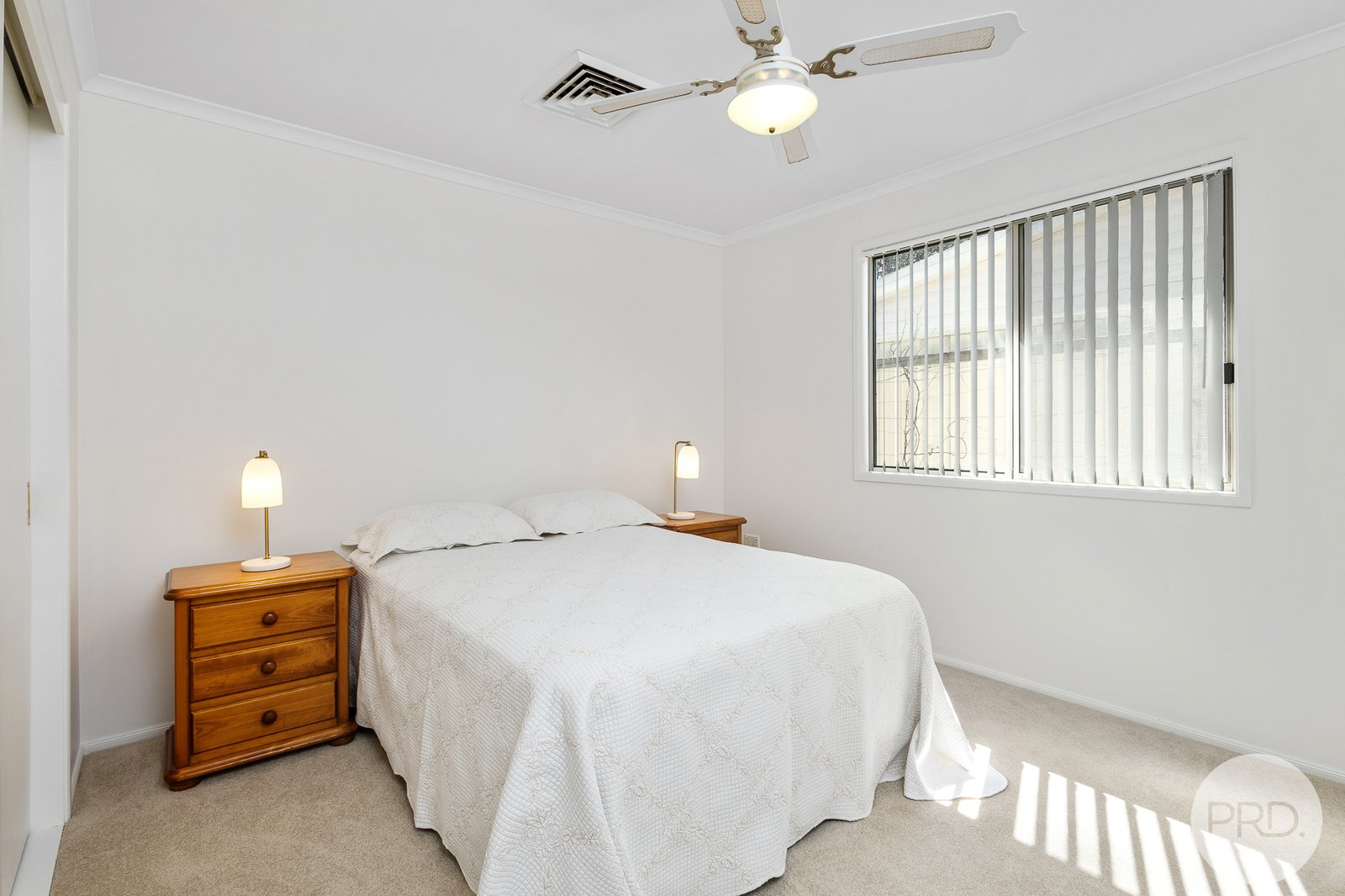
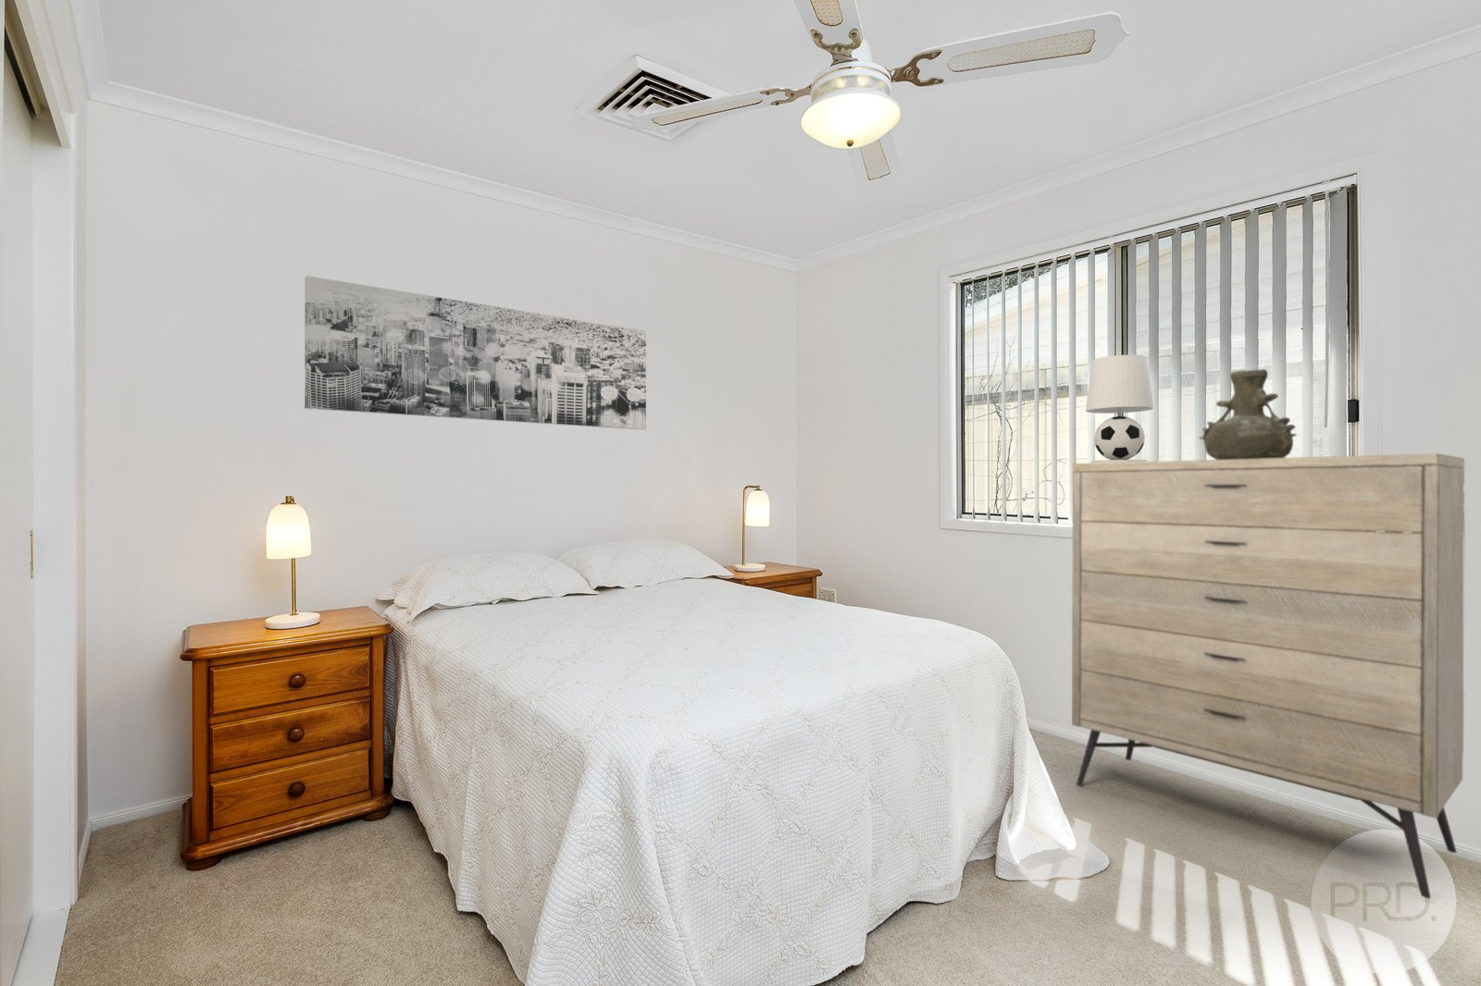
+ table lamp (1119, 410)
+ wall art (499, 363)
+ dresser (1248, 638)
+ vase (1246, 414)
